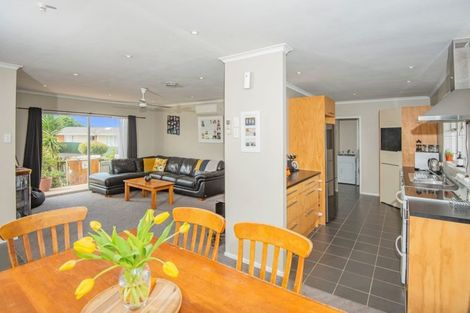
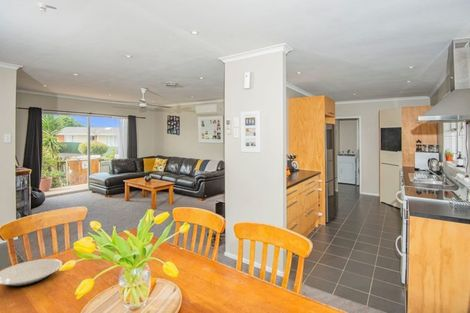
+ plate (29, 274)
